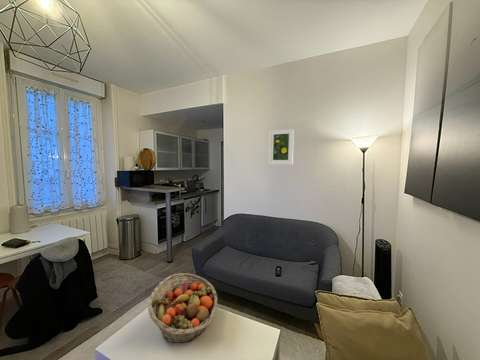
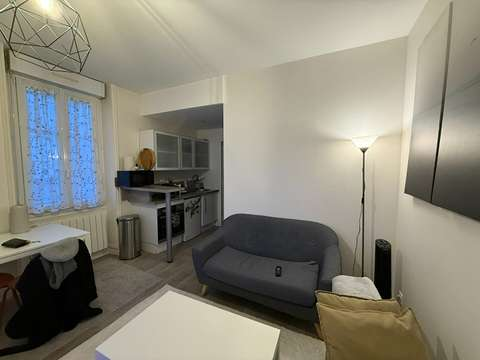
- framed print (280, 147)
- fruit basket (185, 304)
